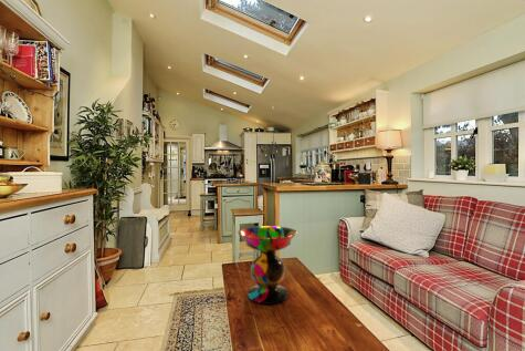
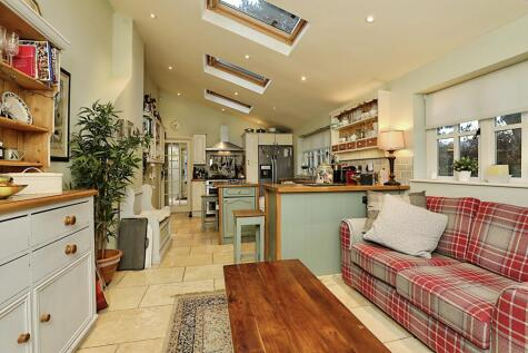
- decorative bowl (267, 262)
